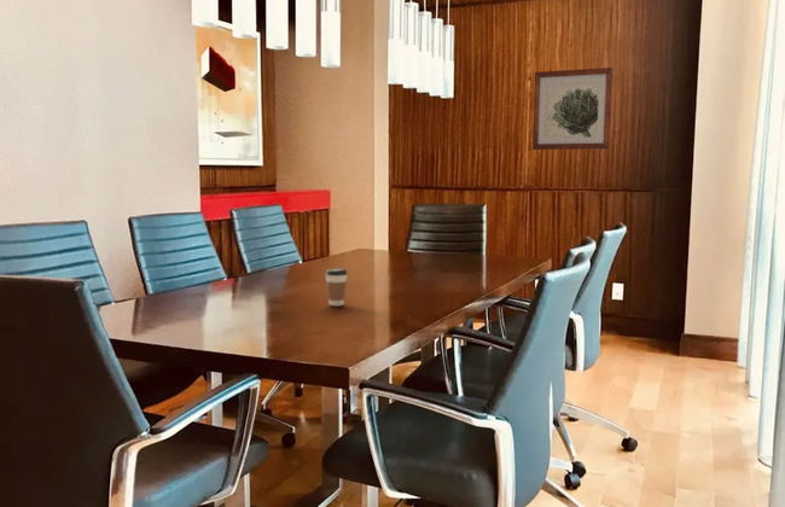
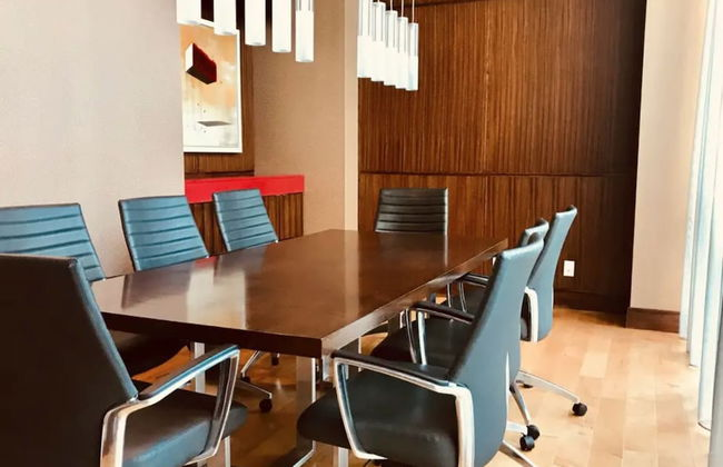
- wall art (571, 110)
- coffee cup (336, 286)
